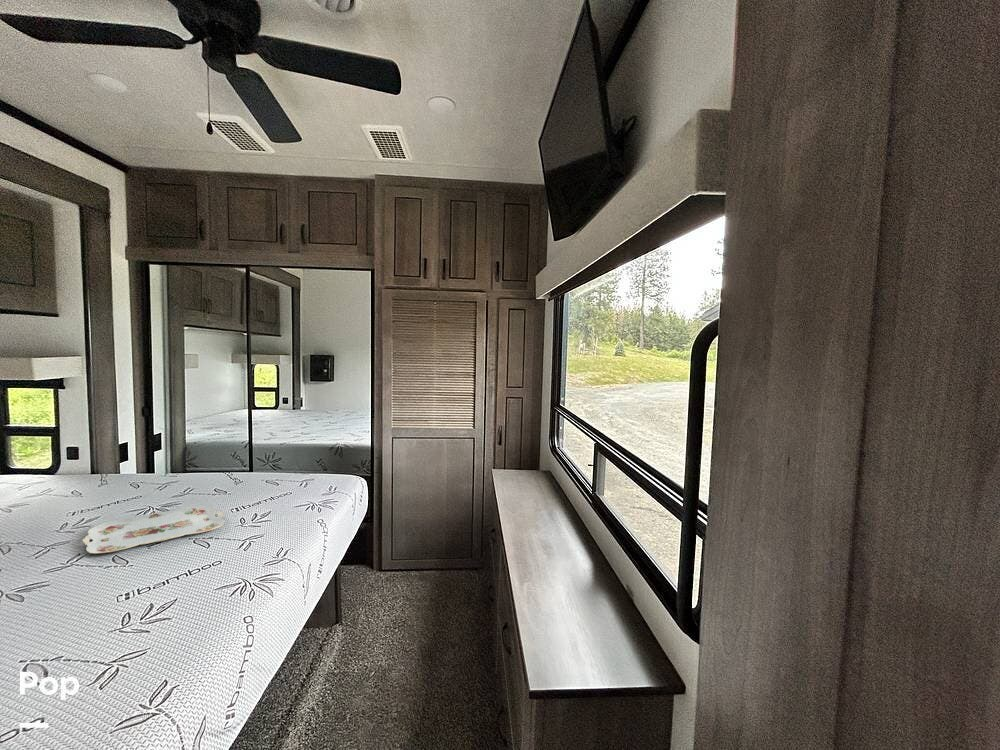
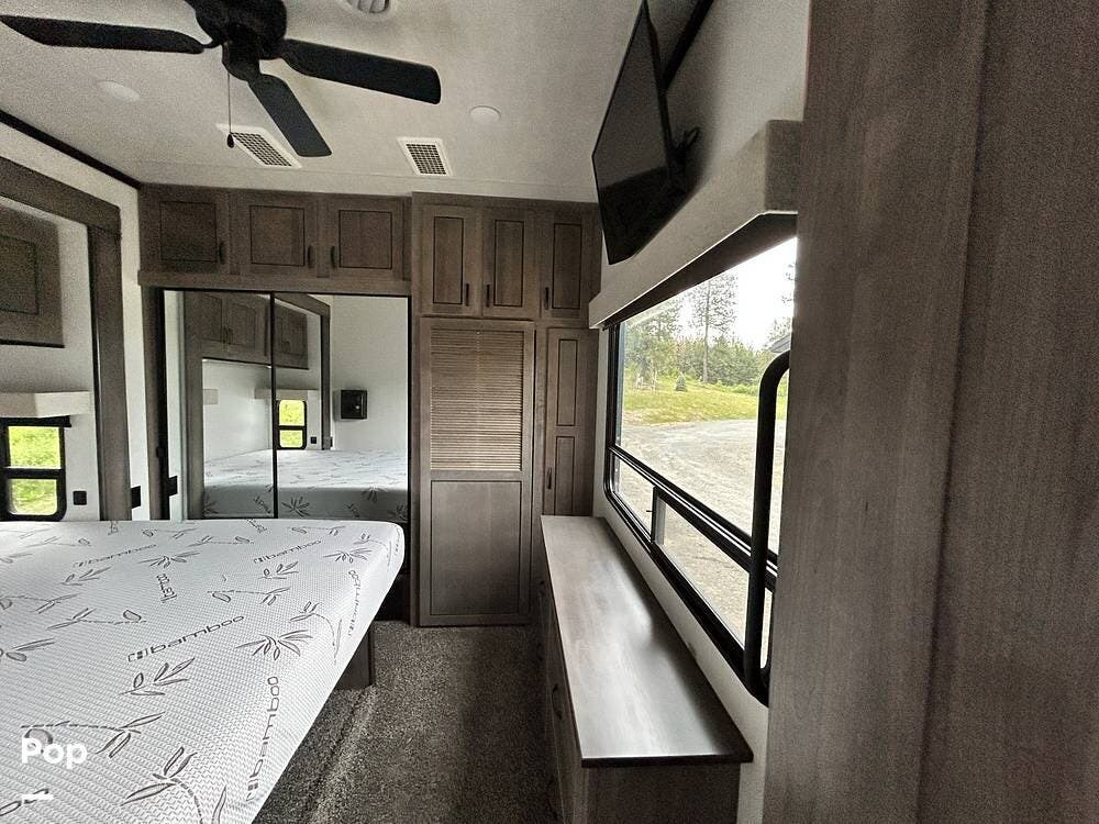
- serving tray (158, 527)
